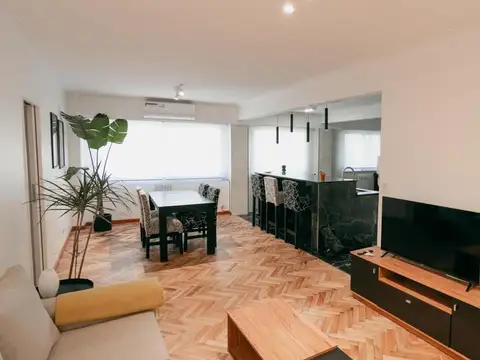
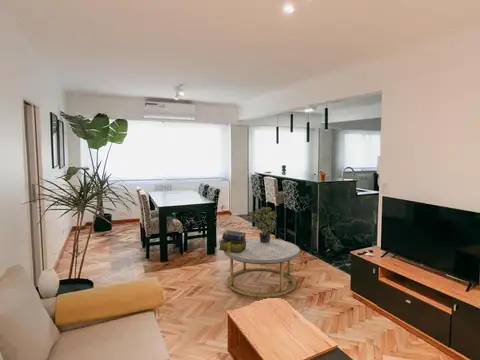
+ potted plant (262, 224)
+ stack of books (233, 240)
+ coffee table (261, 263)
